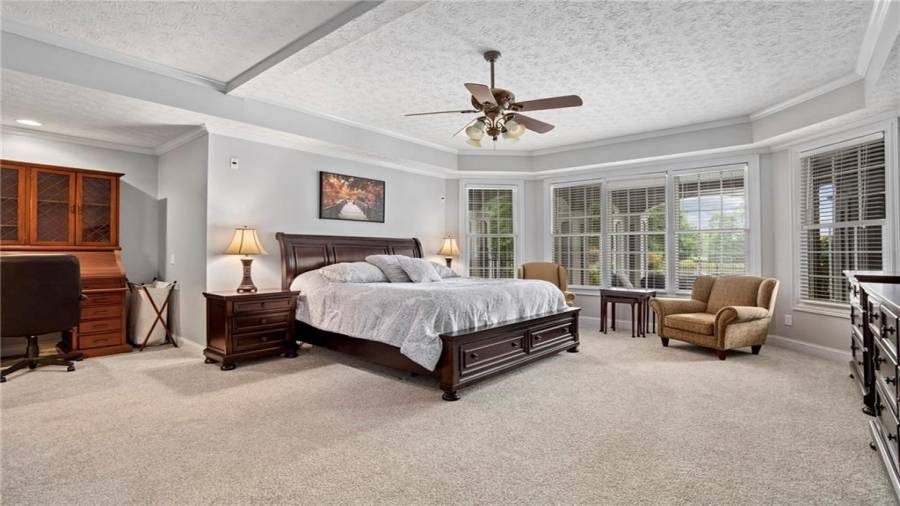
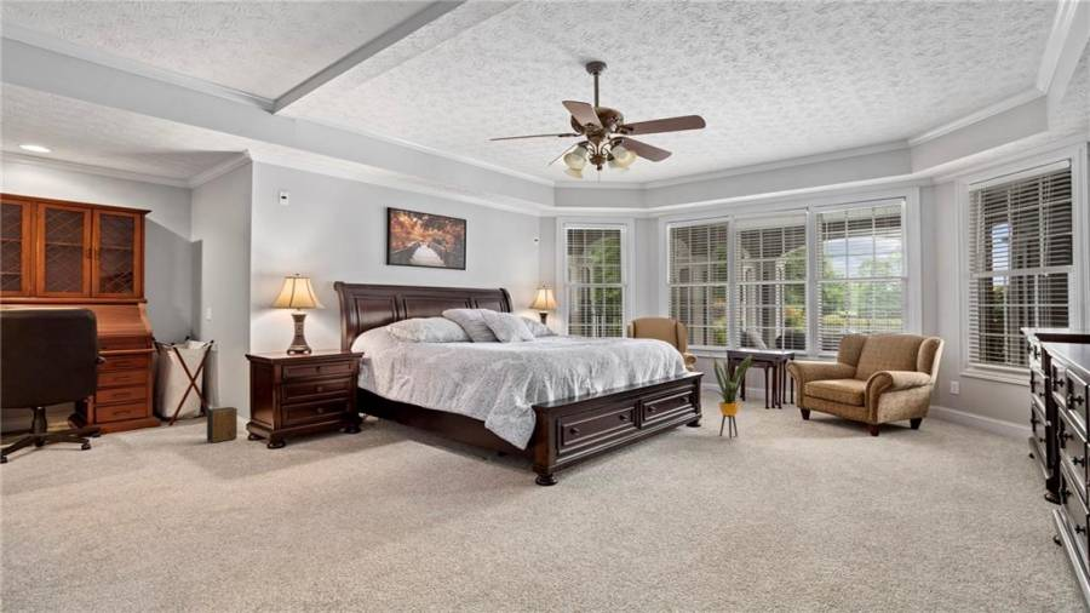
+ speaker (220, 424)
+ house plant (727, 391)
